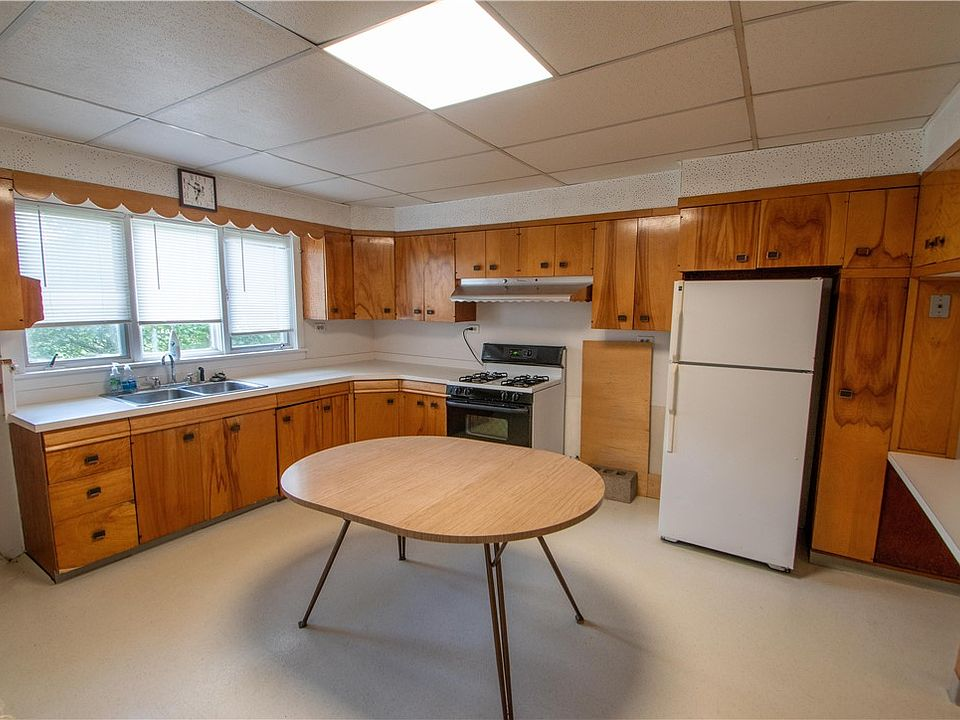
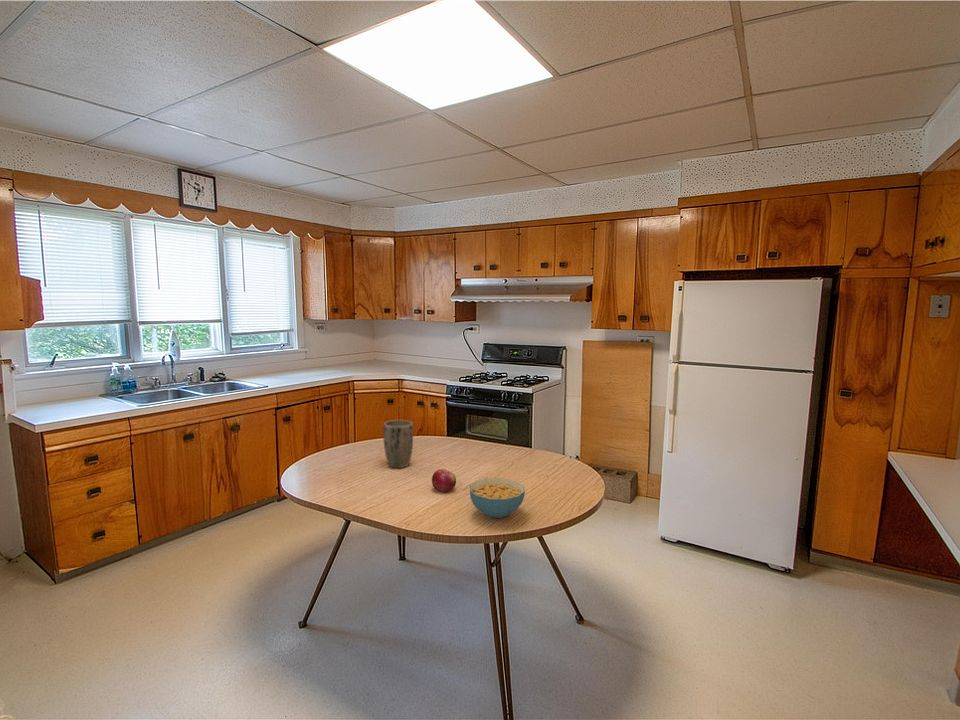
+ plant pot (398, 444)
+ cereal bowl (496, 501)
+ fruit (443, 479)
